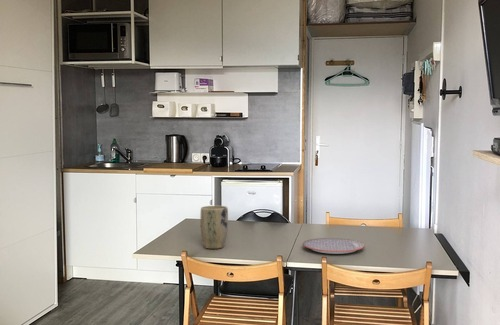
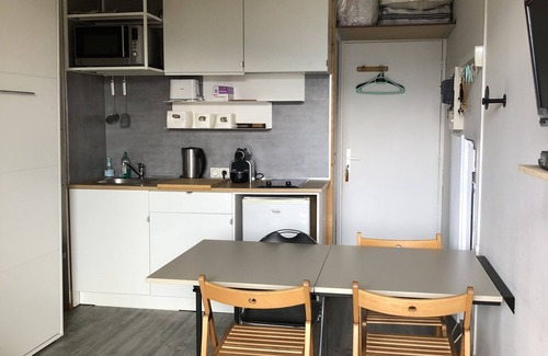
- plant pot (214, 227)
- plate (333, 246)
